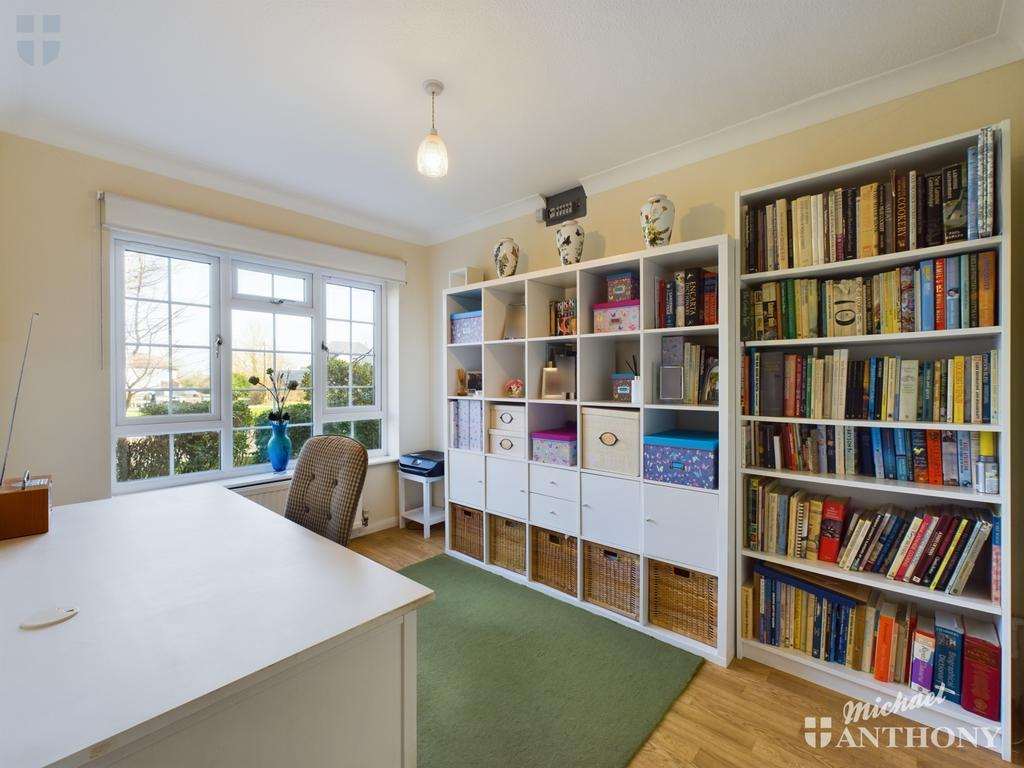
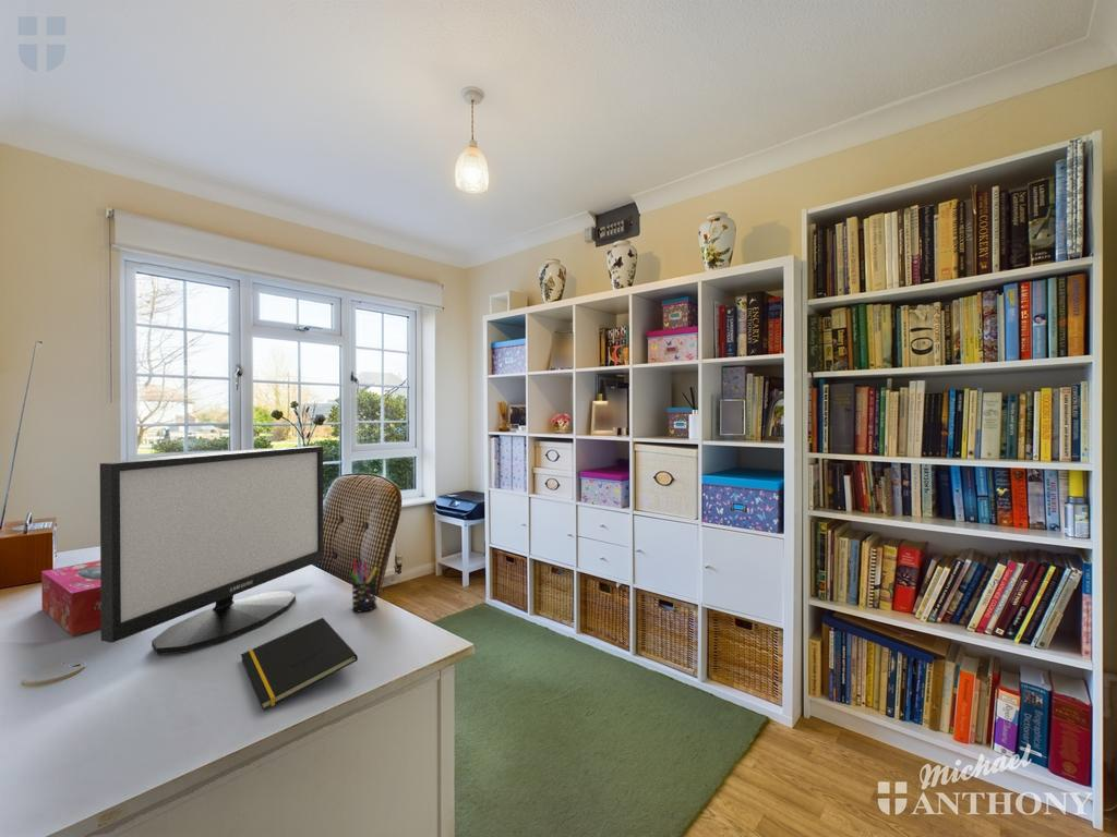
+ pen holder (361, 584)
+ tissue box (97, 592)
+ notepad (297, 657)
+ monitor (230, 536)
